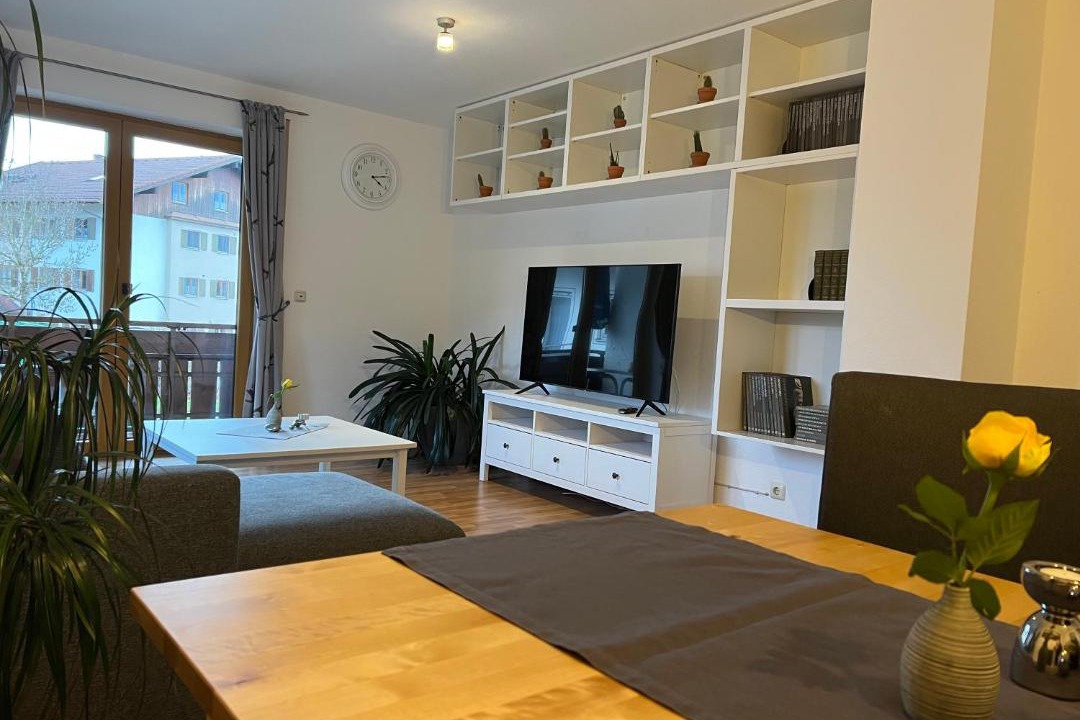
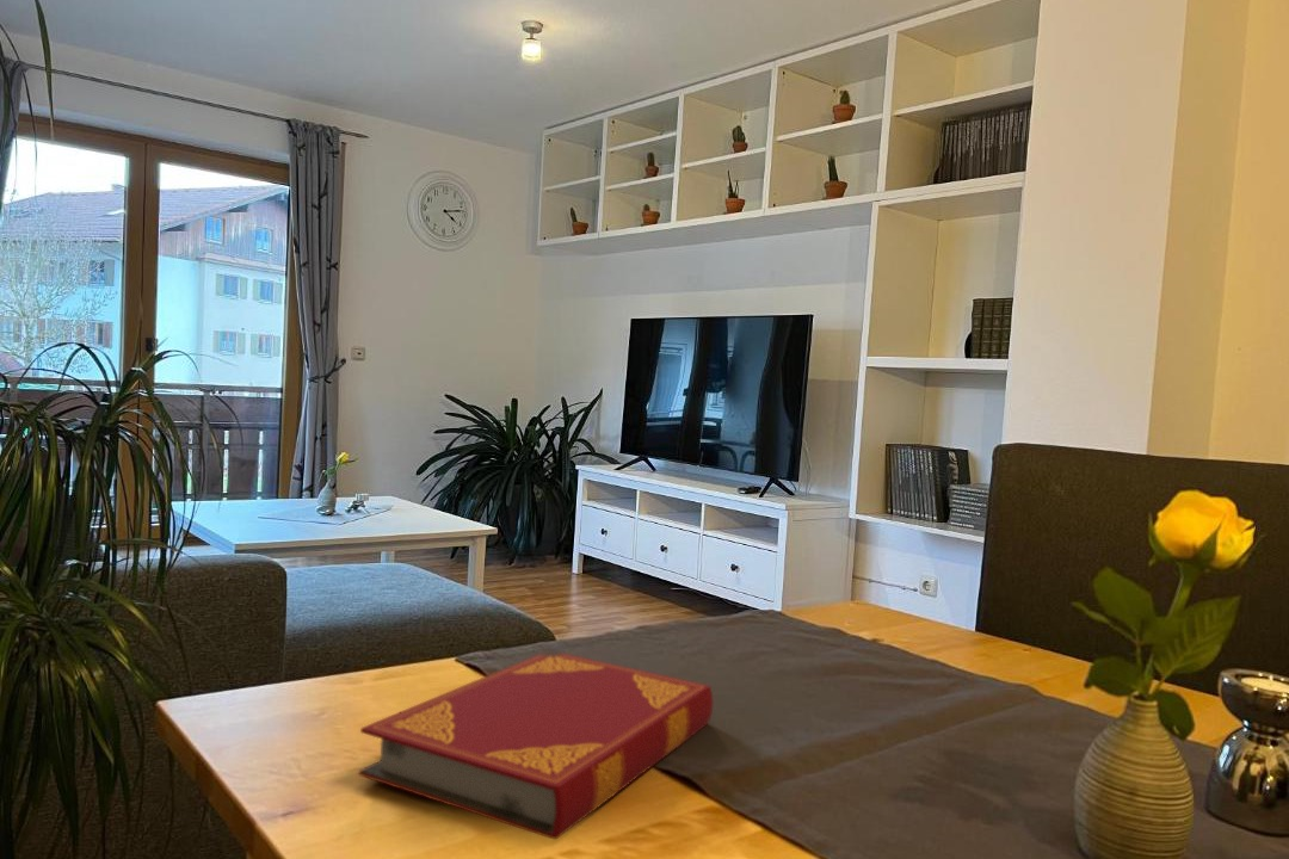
+ hardback book (553, 725)
